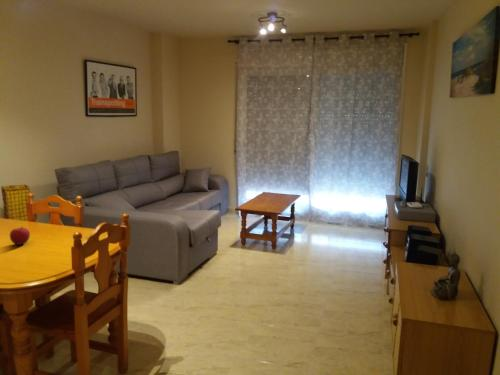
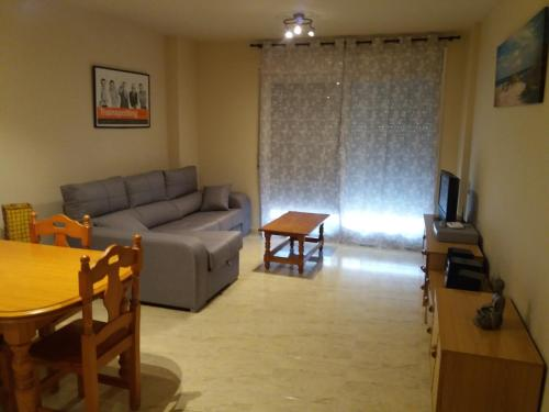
- fruit (19, 235)
